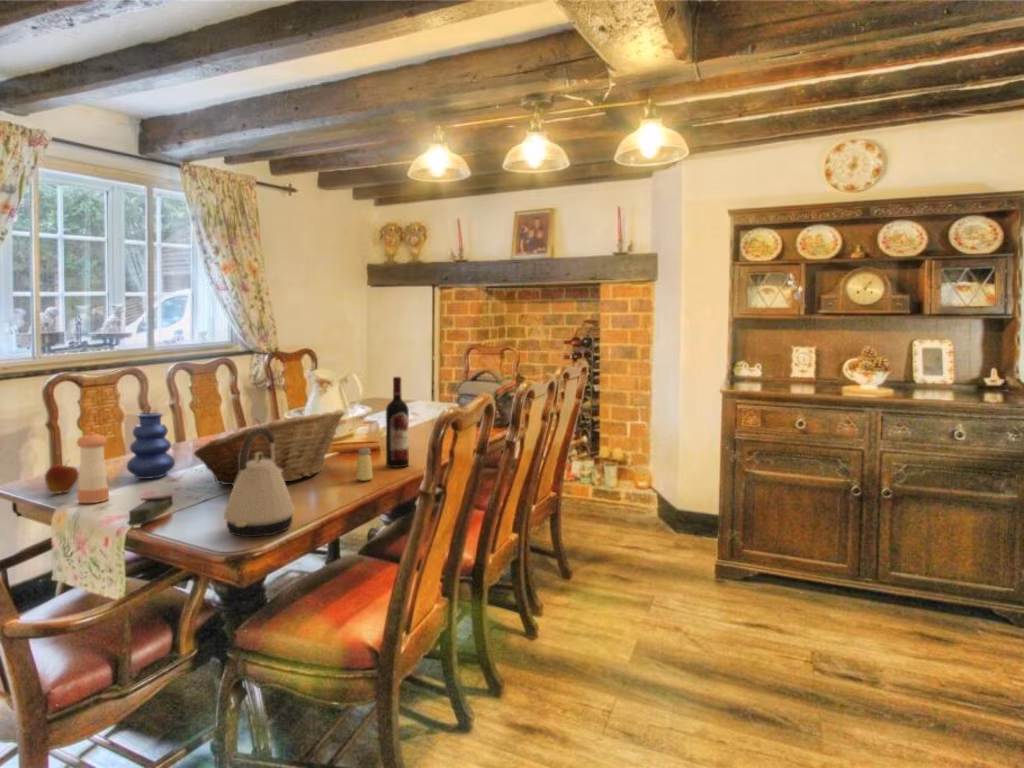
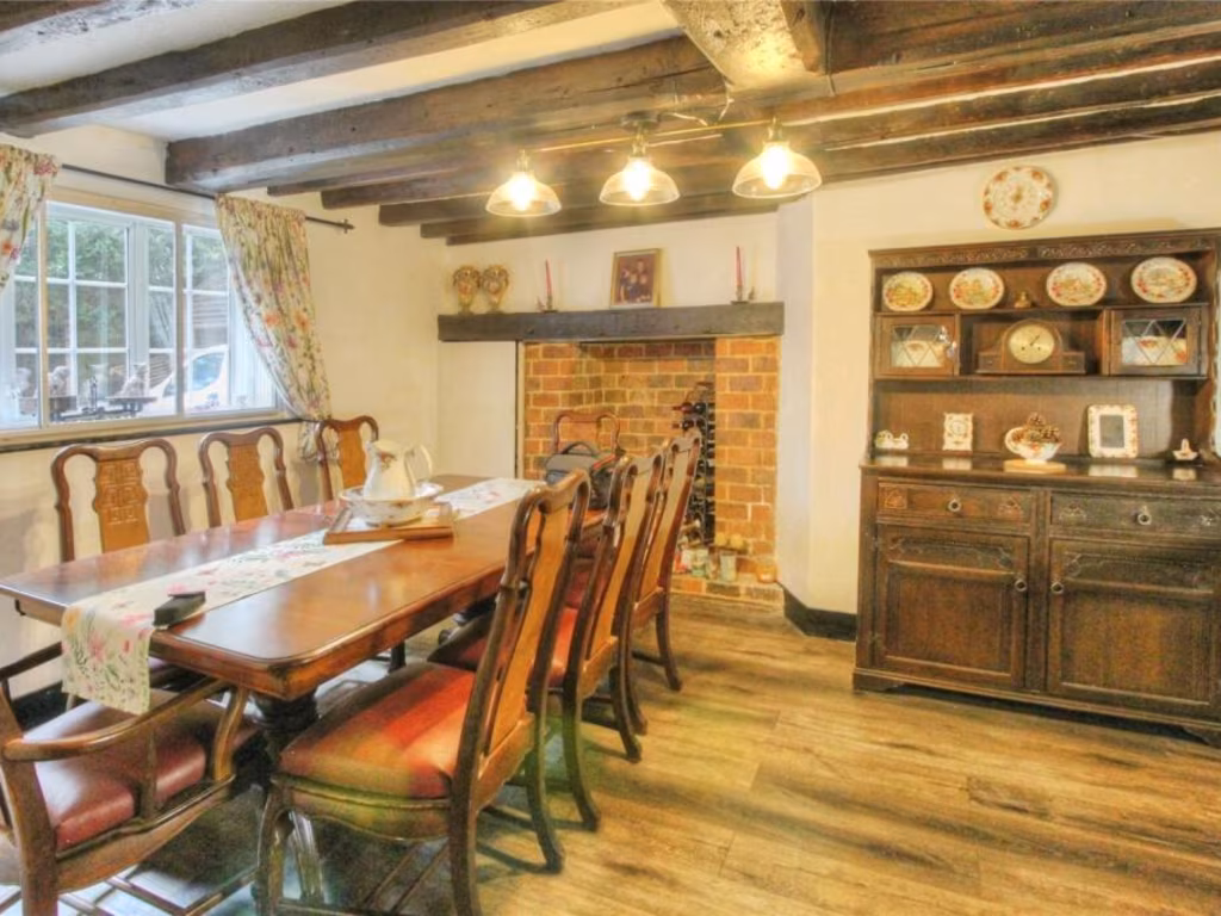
- wine bottle (397, 421)
- vase (150, 445)
- pepper shaker (92, 466)
- apple (62, 476)
- fruit basket (276, 443)
- kettle (260, 478)
- saltshaker (364, 463)
